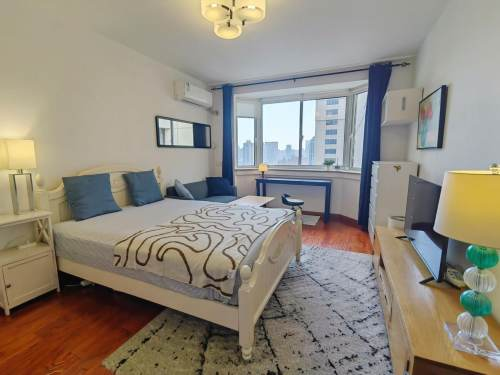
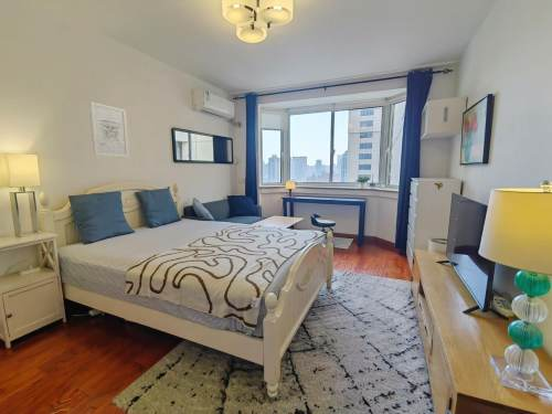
+ wall art (110, 131)
